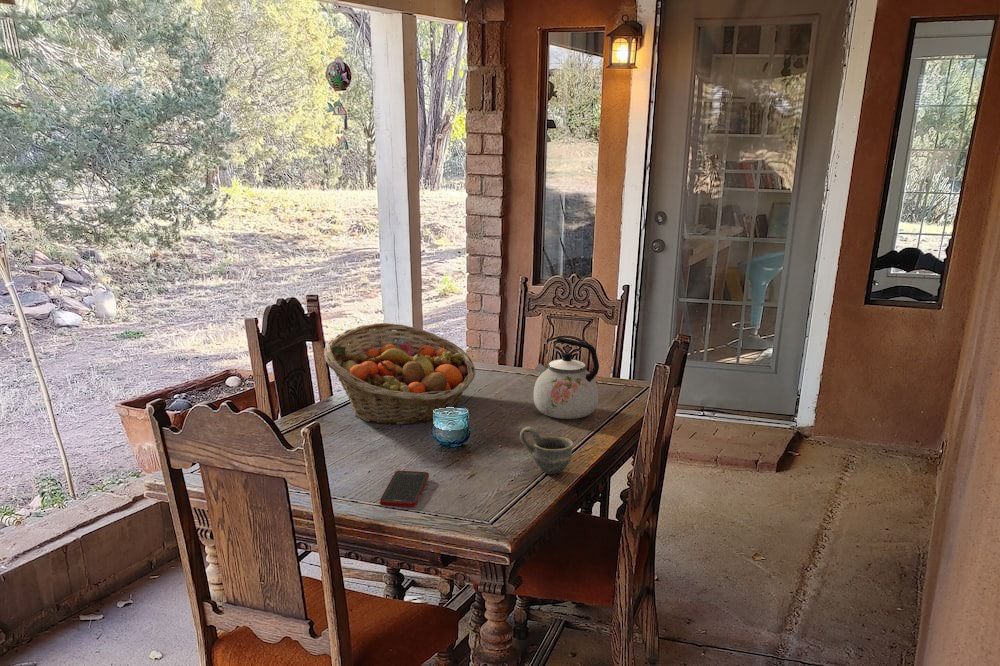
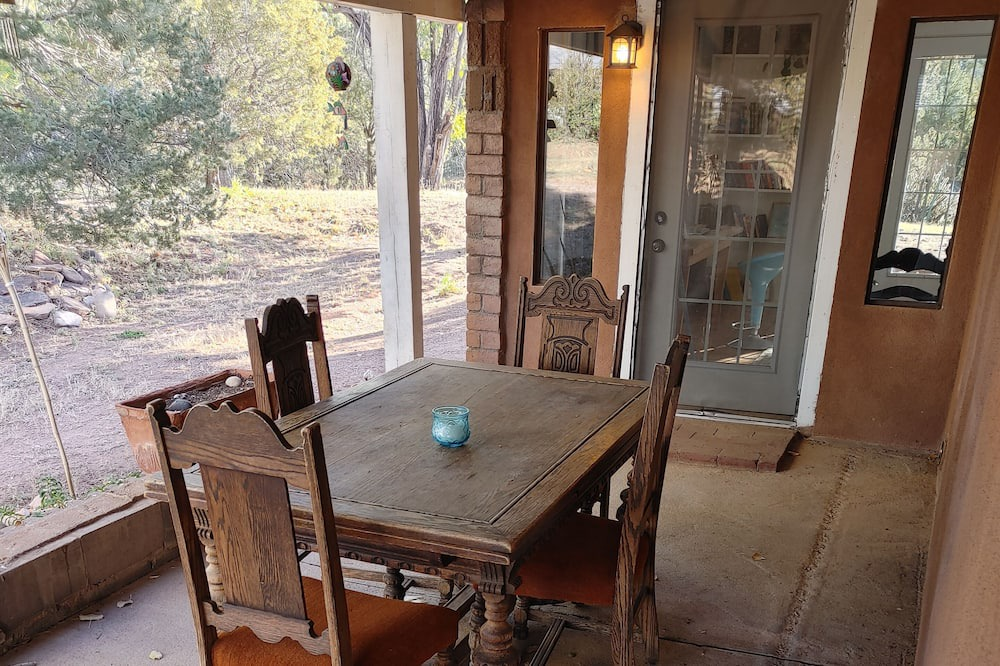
- cup (549, 449)
- cell phone (405, 488)
- fruit basket (402, 371)
- kettle (565, 375)
